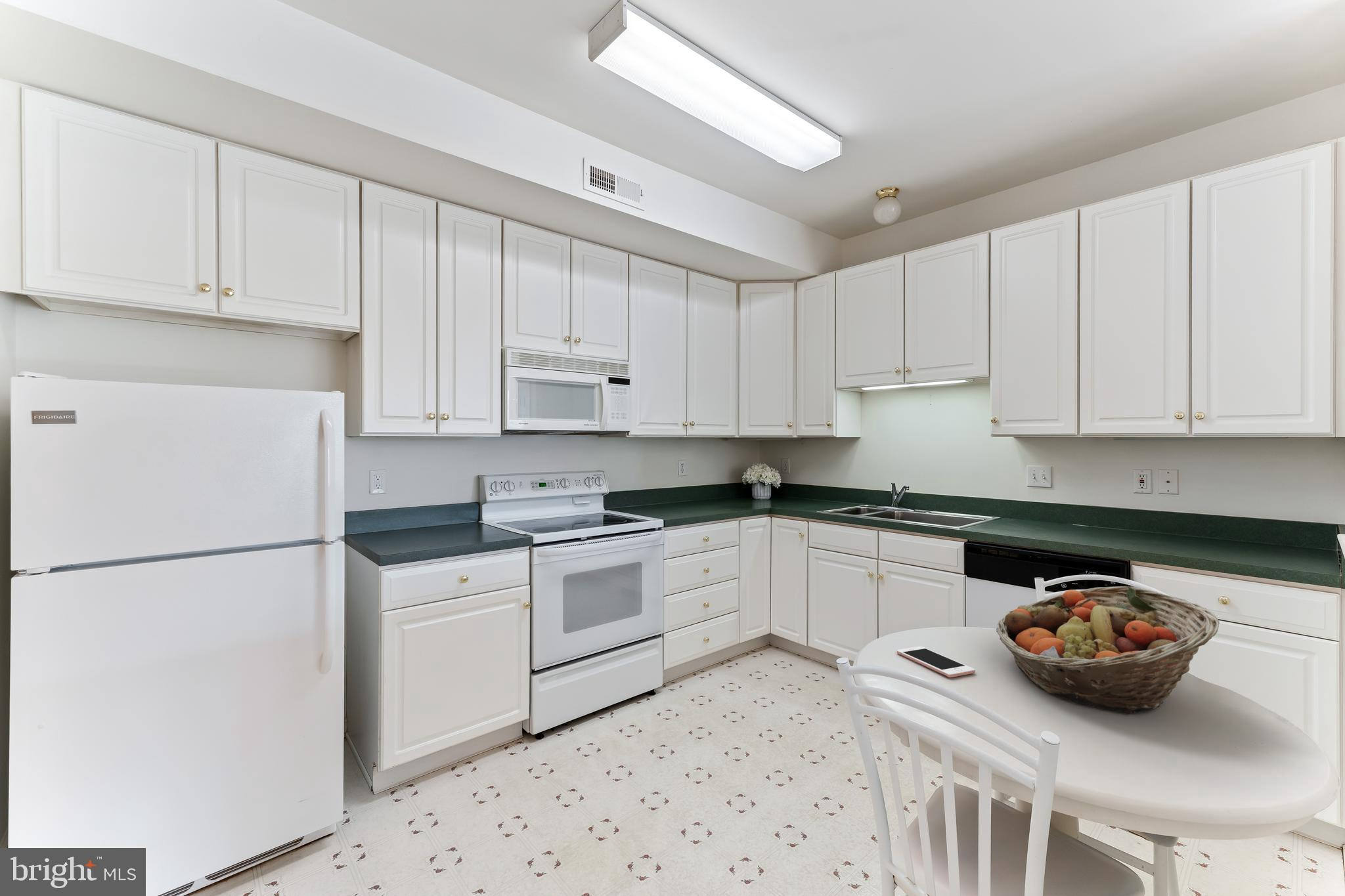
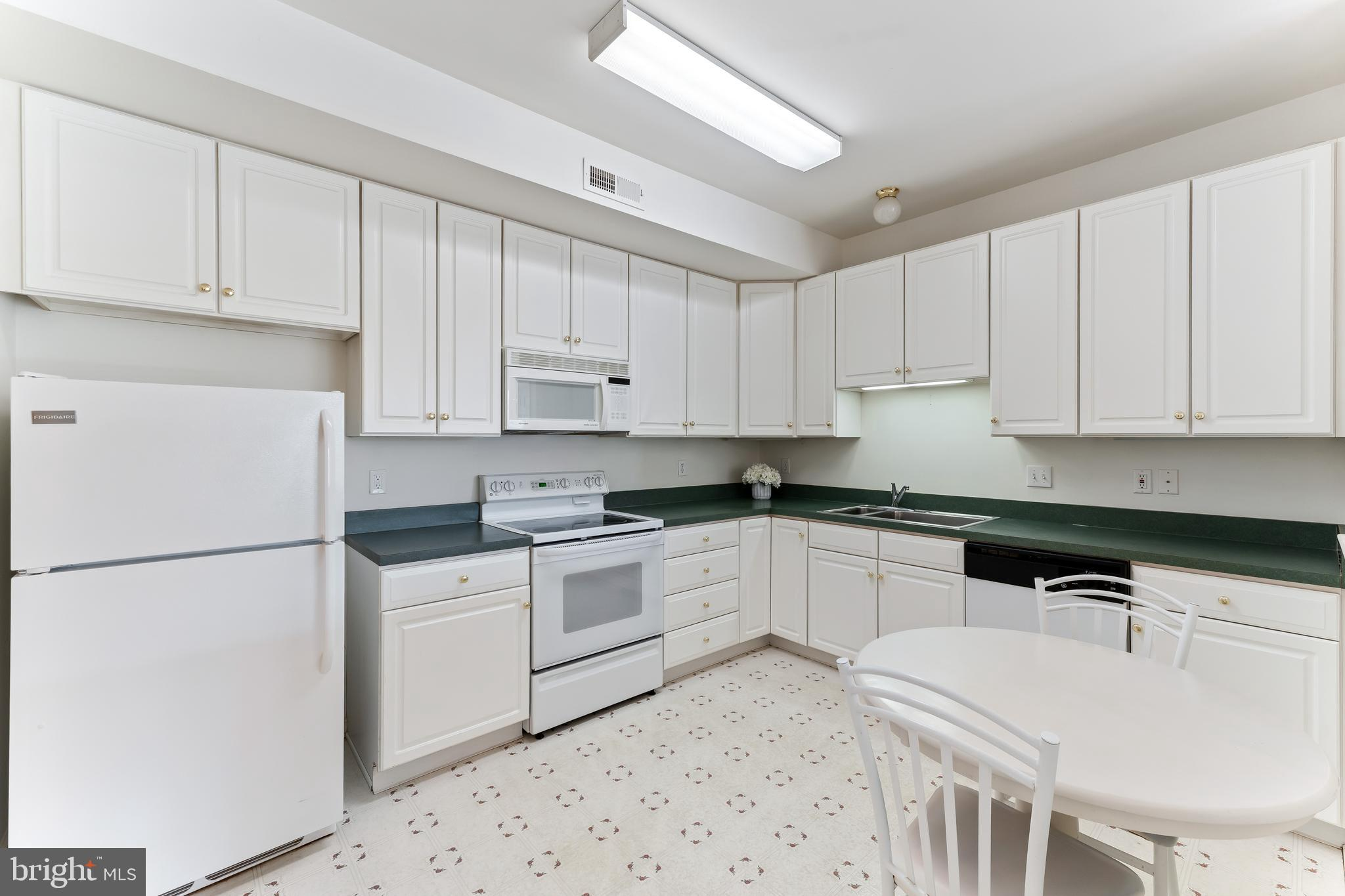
- fruit basket (1095, 638)
- cell phone (934, 660)
